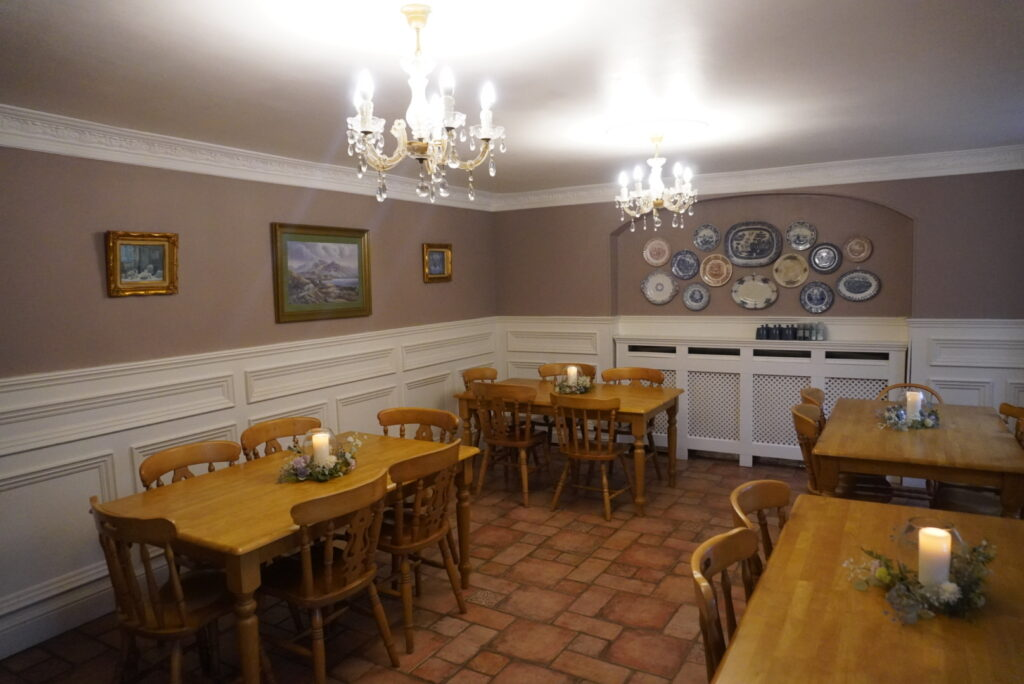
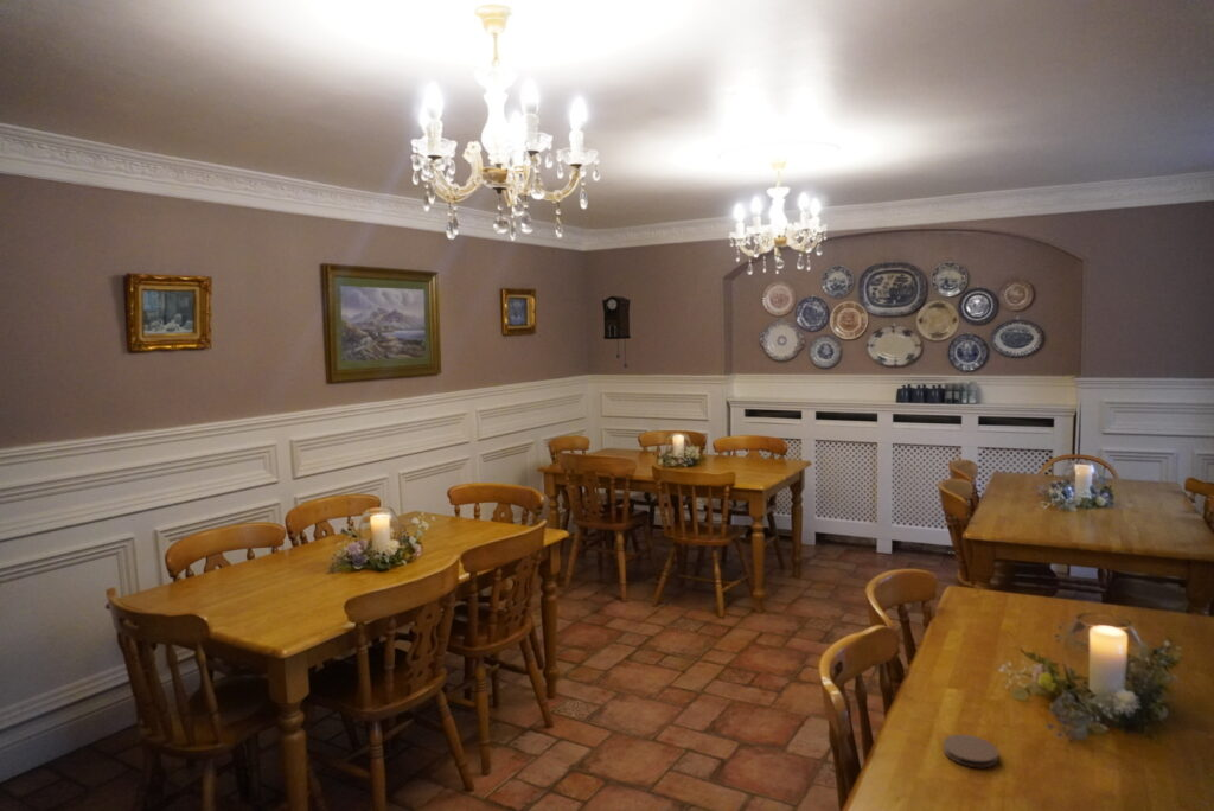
+ coaster (970, 751)
+ pendulum clock (616, 332)
